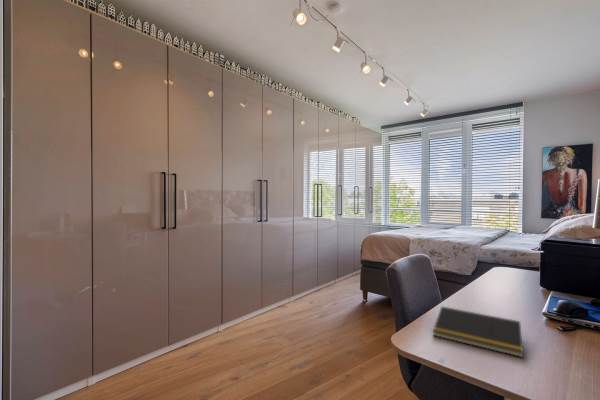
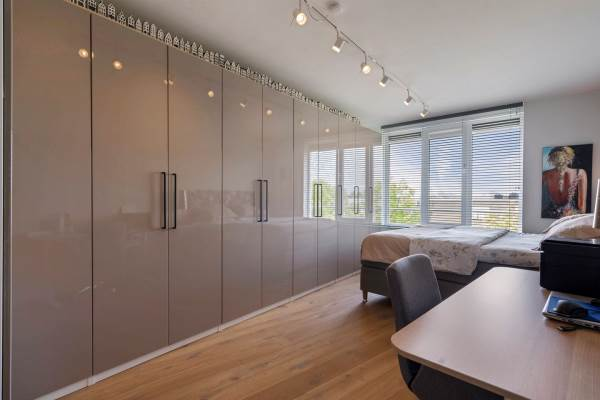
- notepad (476, 328)
